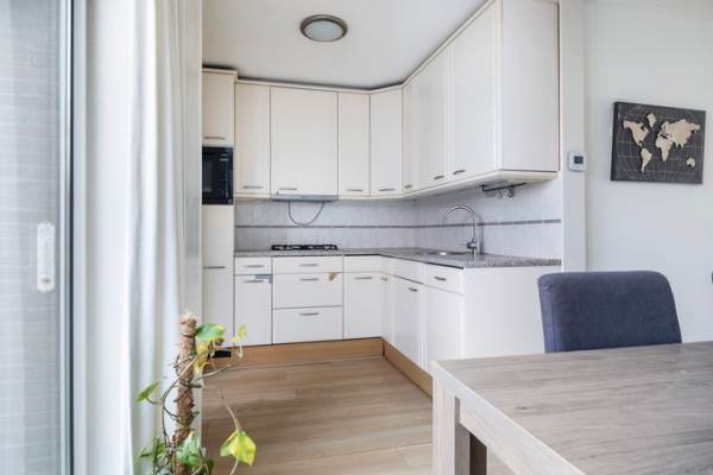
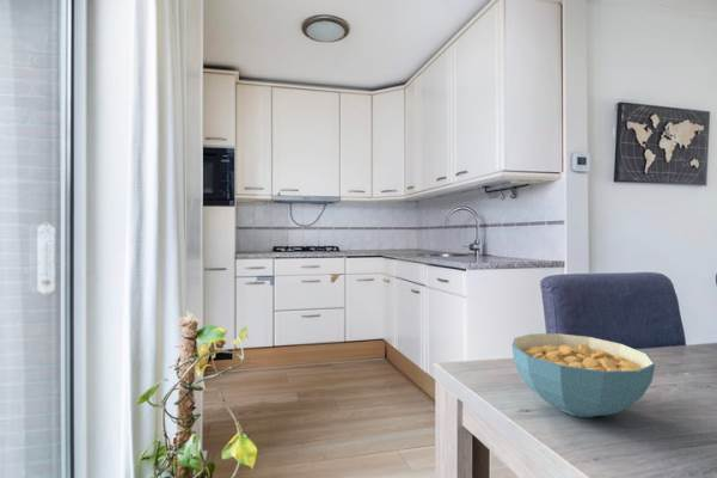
+ cereal bowl (576, 379)
